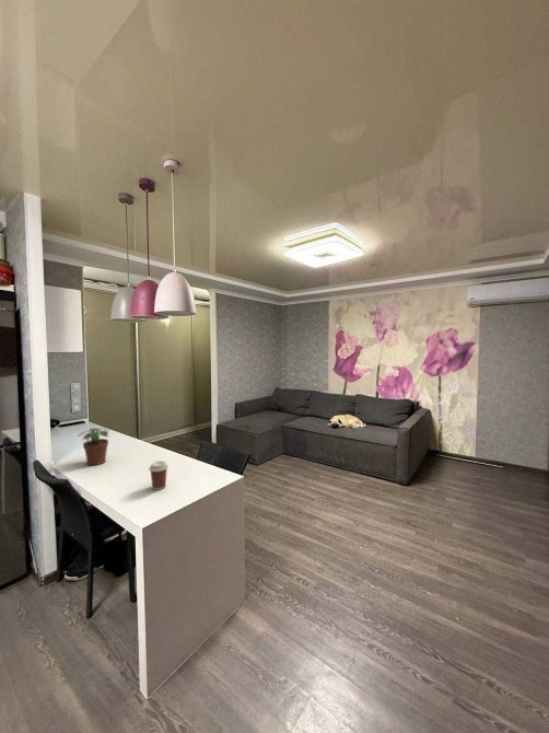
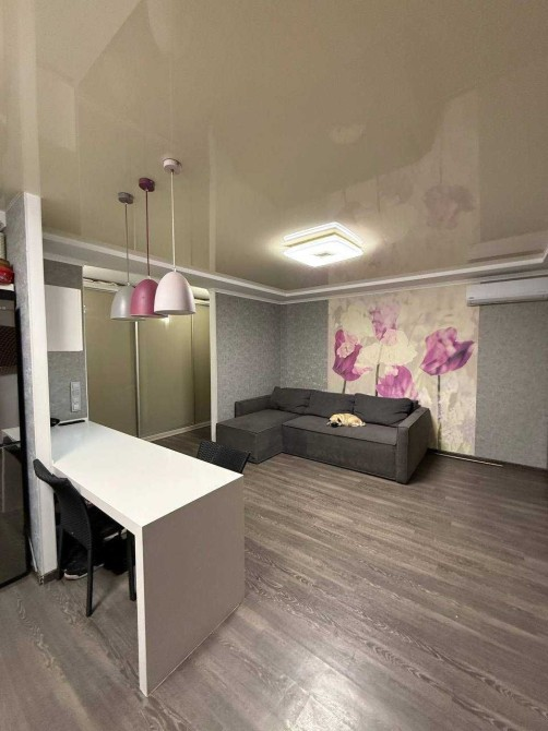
- coffee cup (159, 475)
- potted plant (95, 445)
